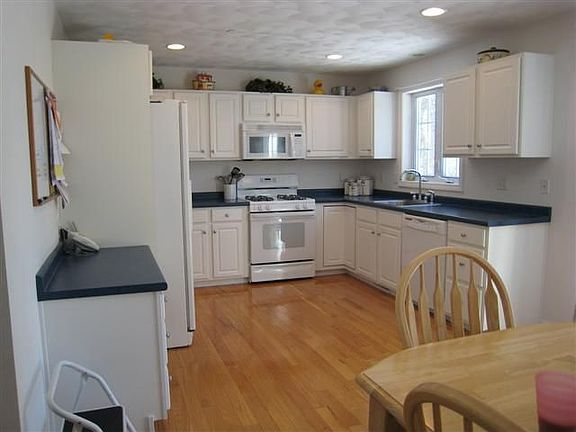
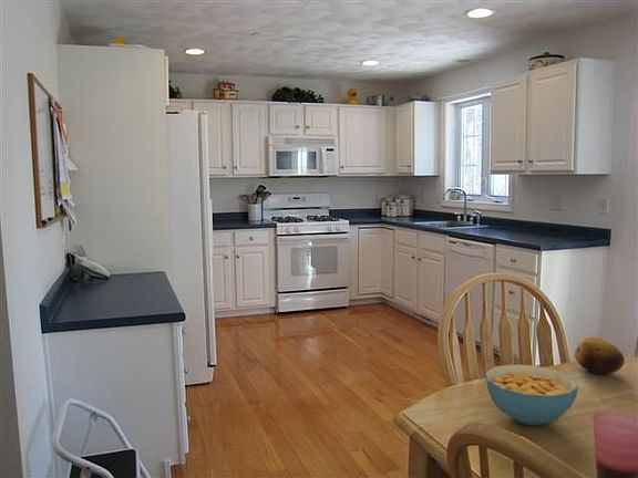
+ fruit (598, 354)
+ cereal bowl (529, 398)
